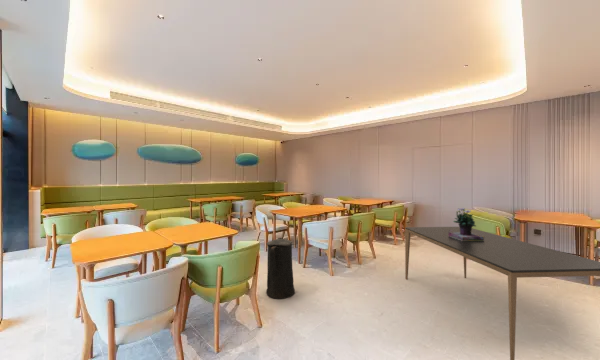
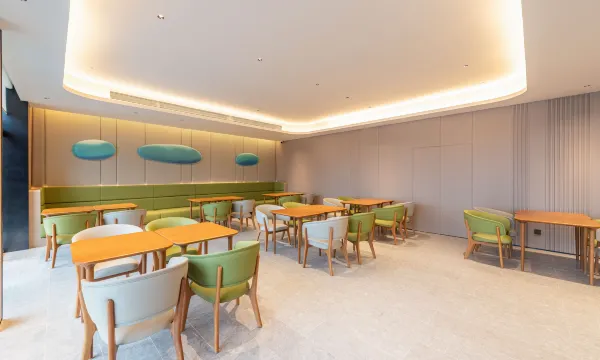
- dining table (486, 266)
- potted flower (465, 223)
- trash can (280, 265)
